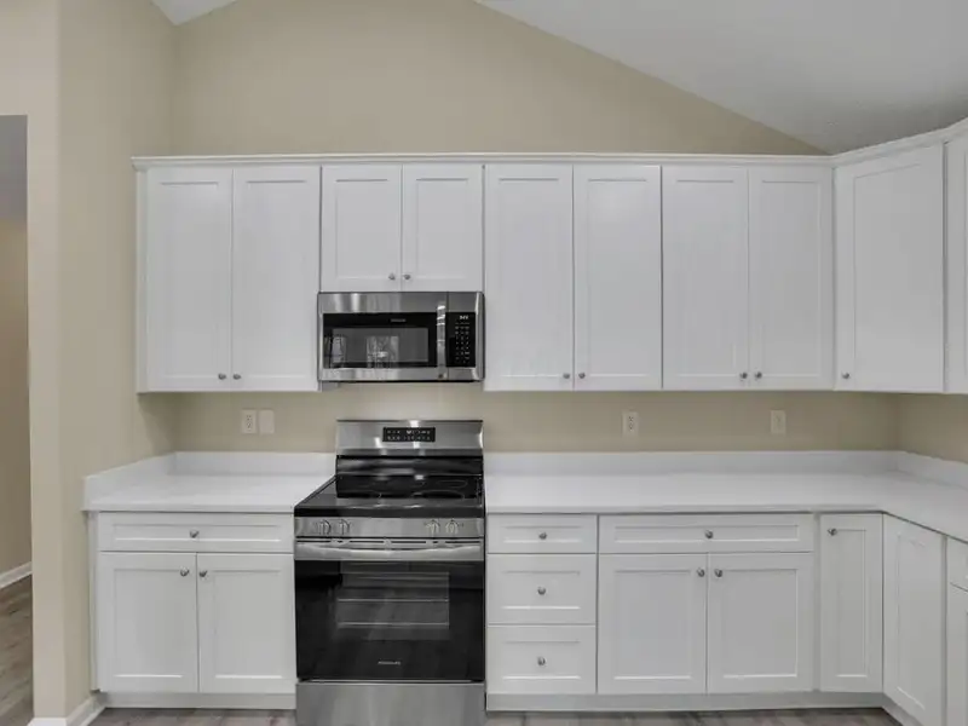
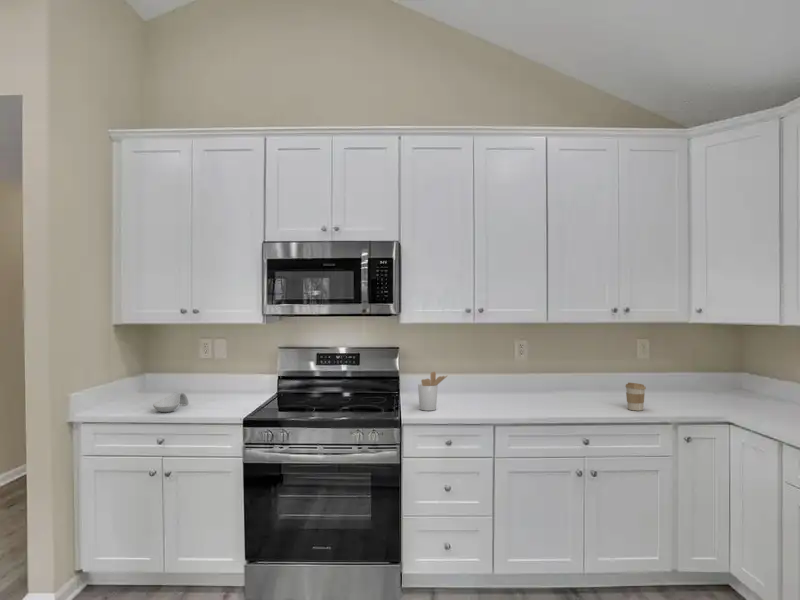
+ coffee cup (635, 395)
+ spoon rest (172, 401)
+ utensil holder (432, 391)
